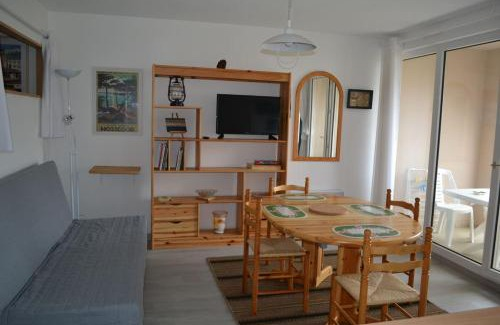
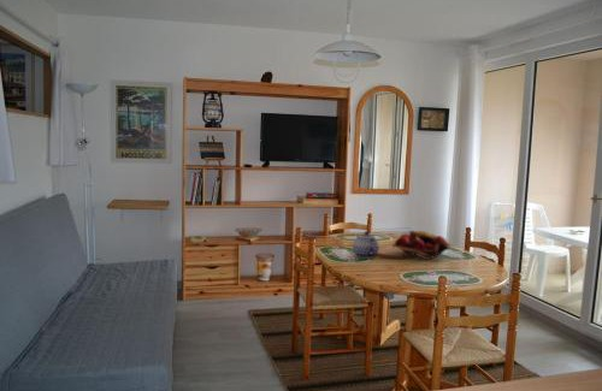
+ fruit basket (420, 243)
+ teapot (366, 243)
